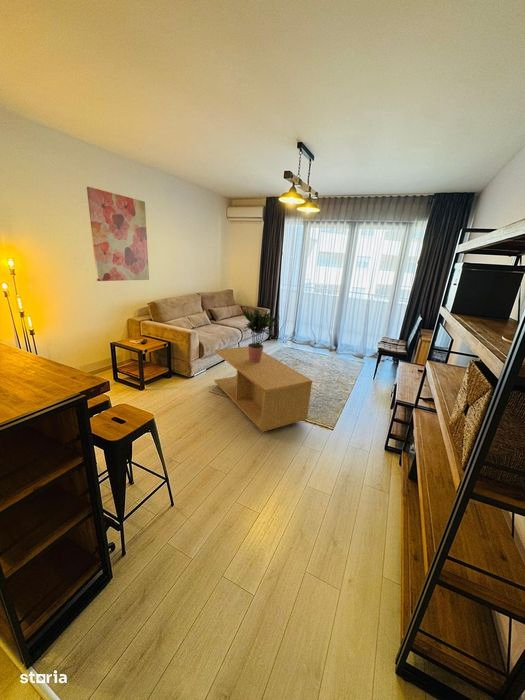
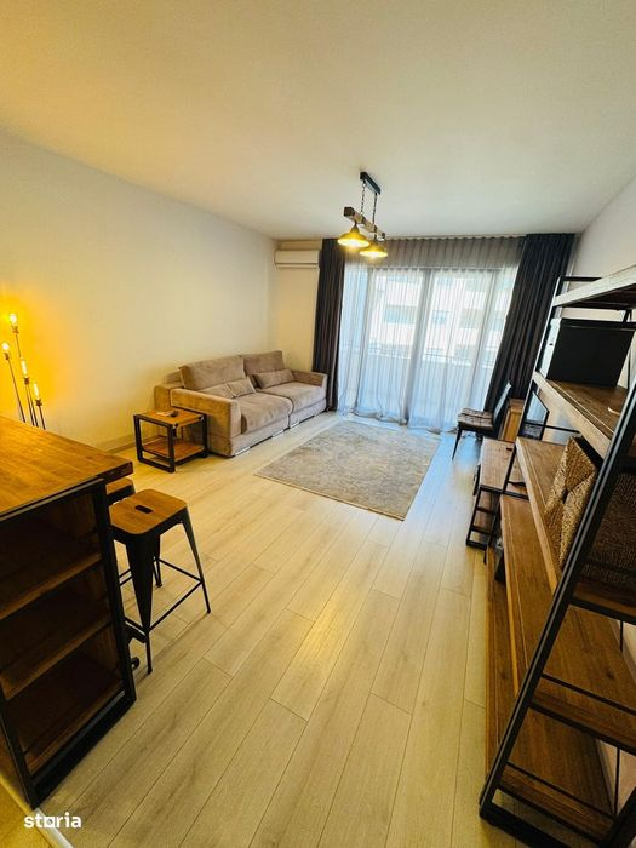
- coffee table (256, 383)
- wall art (122, 239)
- potted plant (260, 335)
